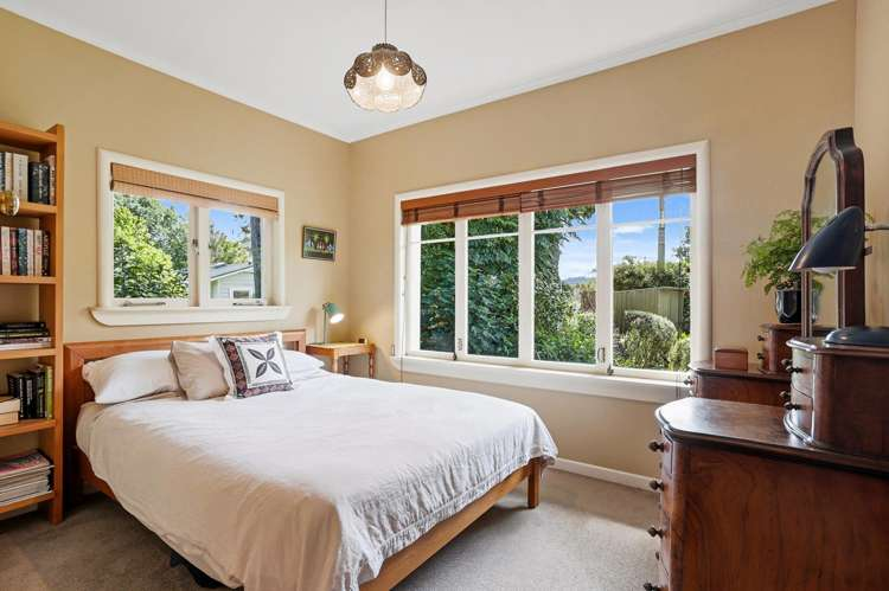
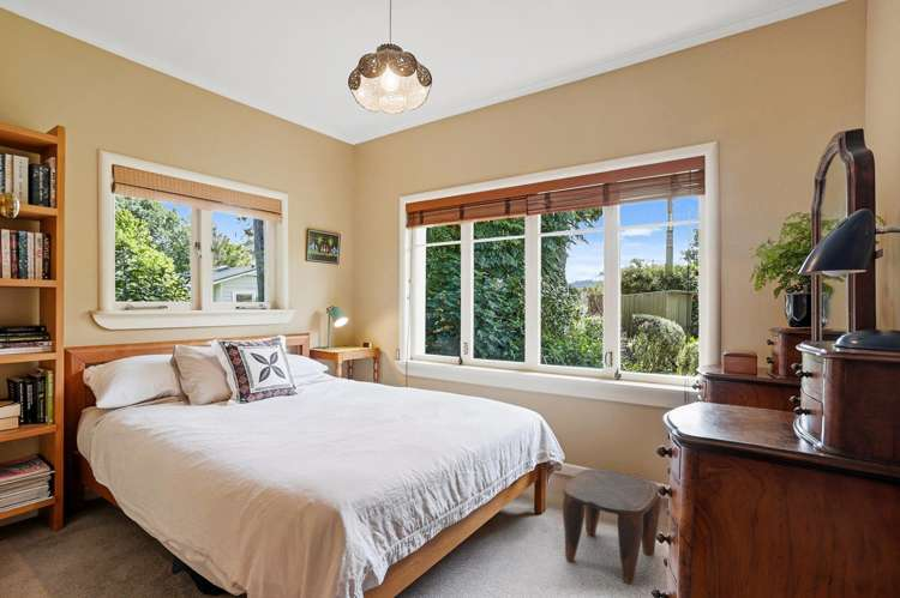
+ stool (618, 520)
